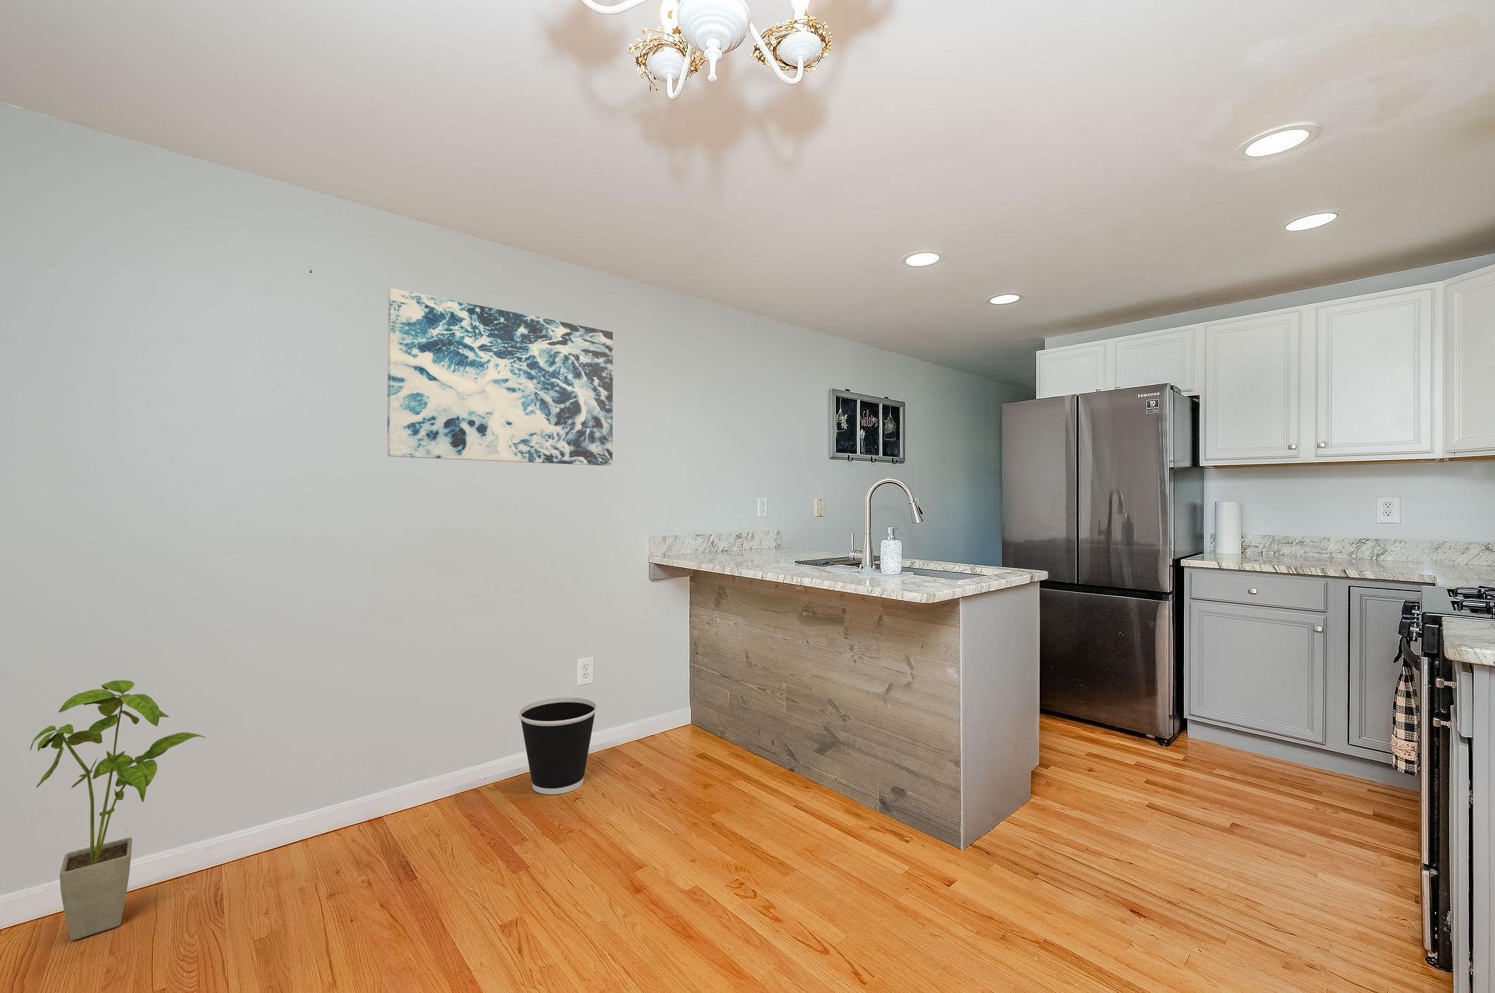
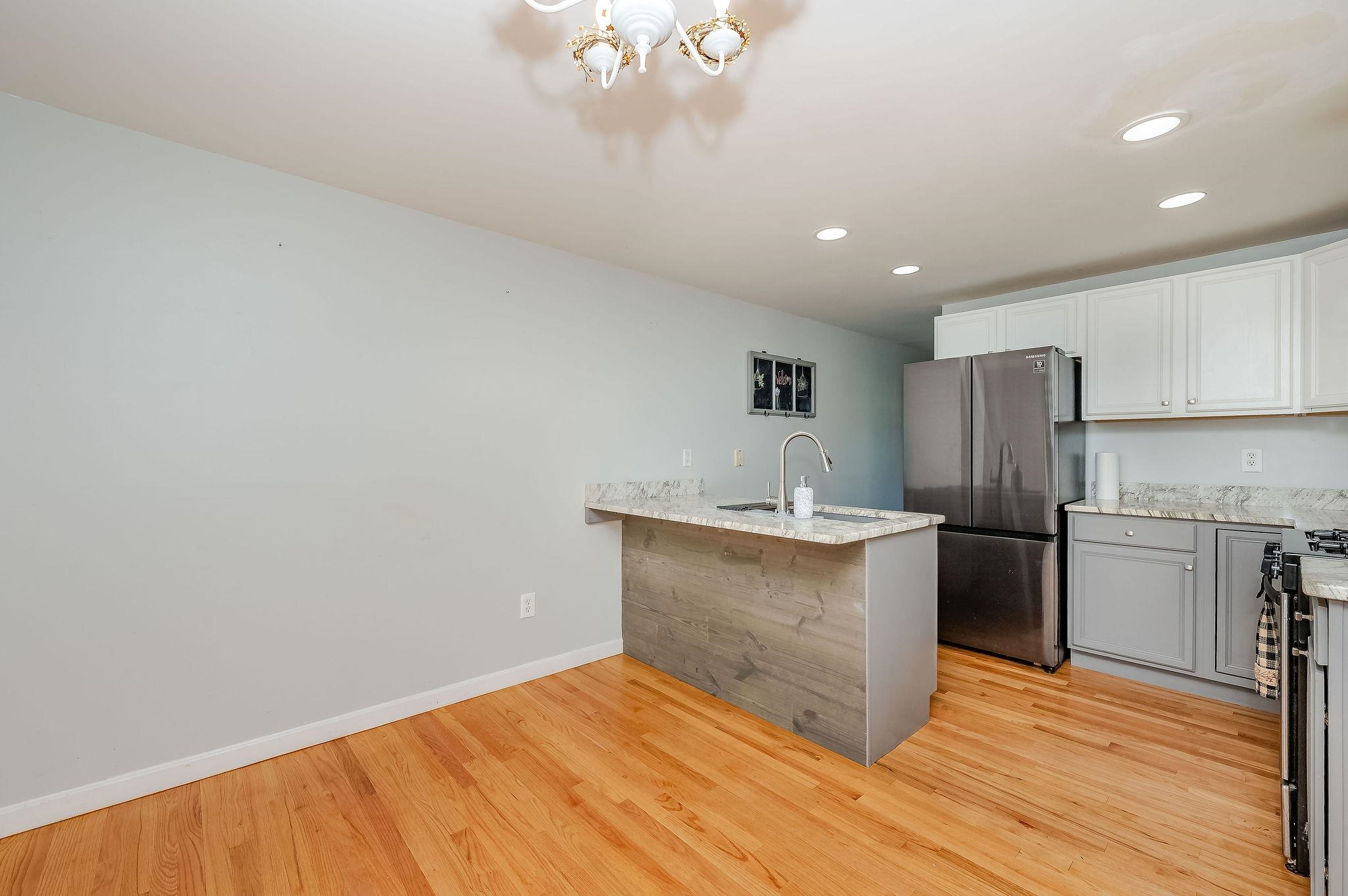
- wastebasket (558, 746)
- wall art (511, 387)
- house plant (122, 799)
